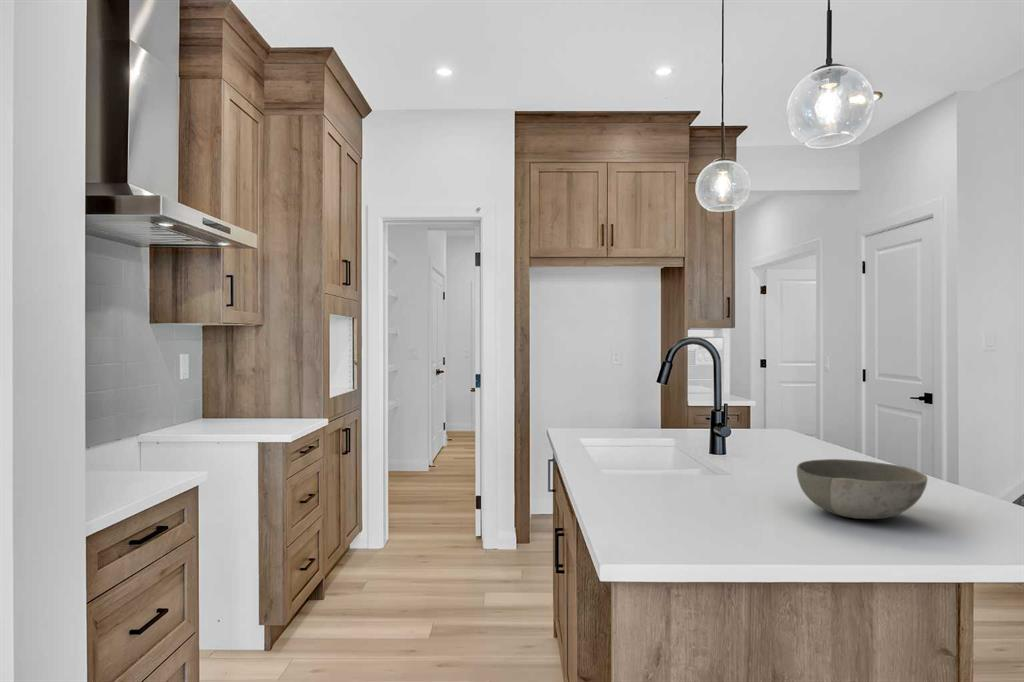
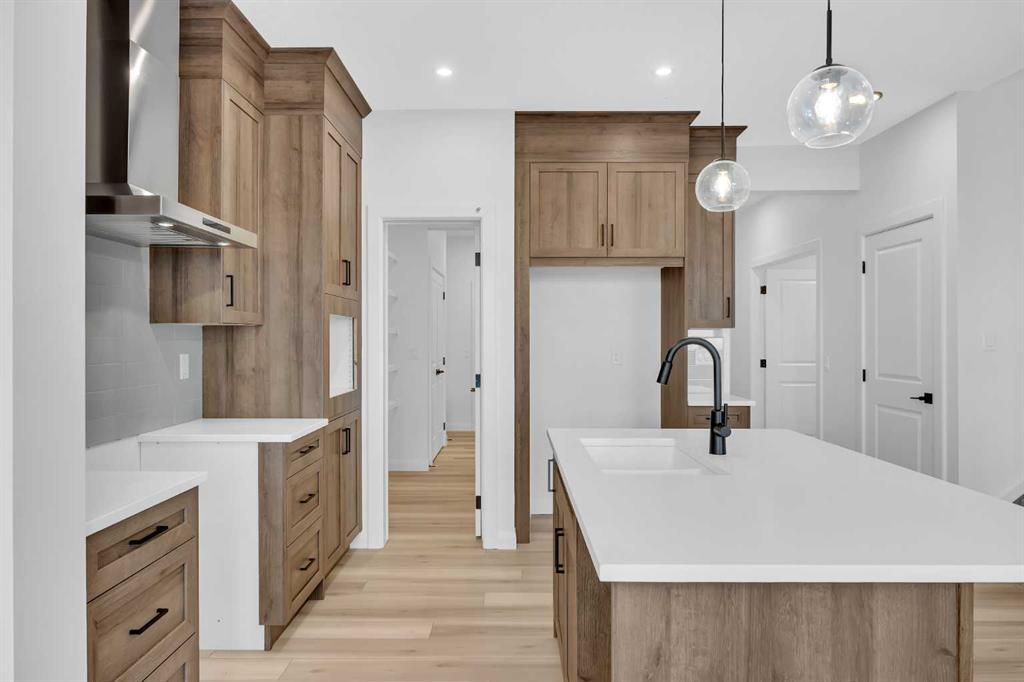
- bowl (858, 491)
